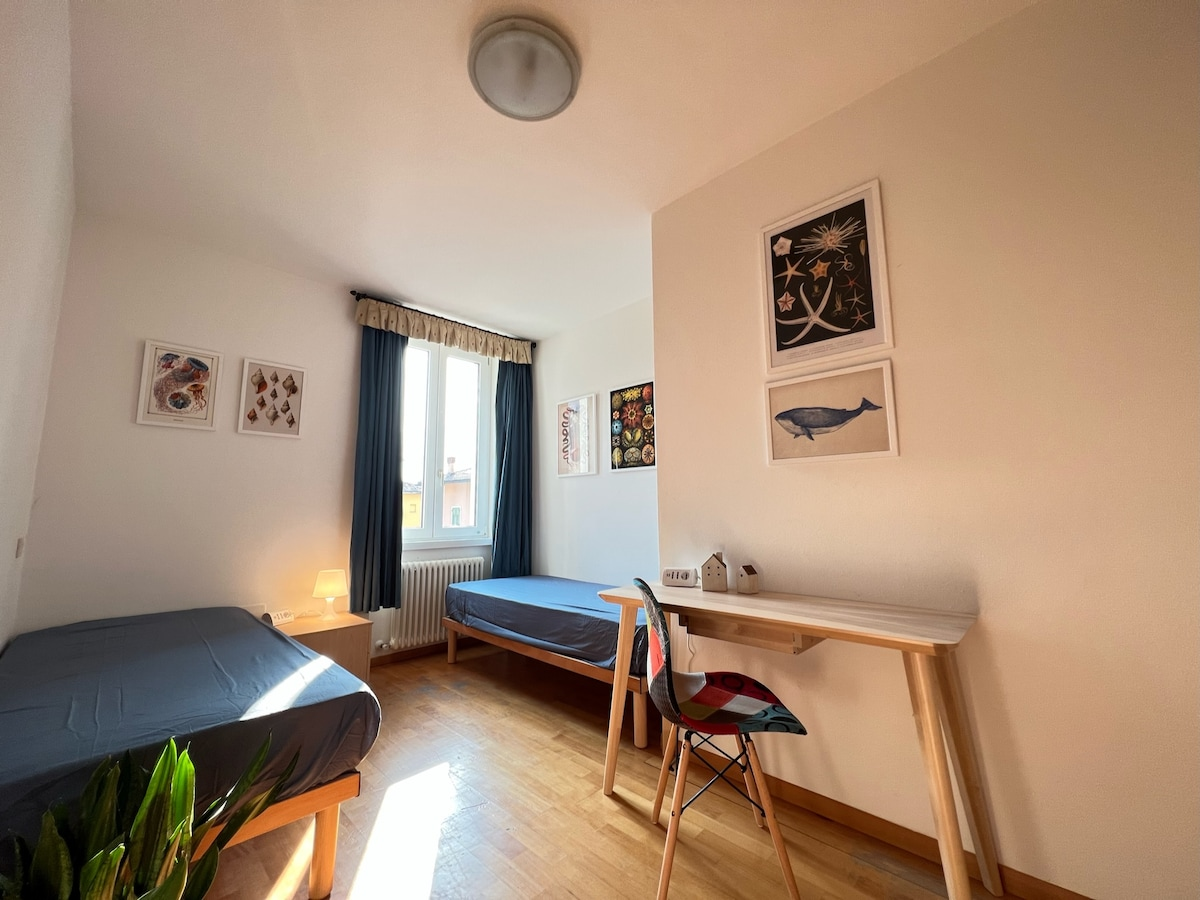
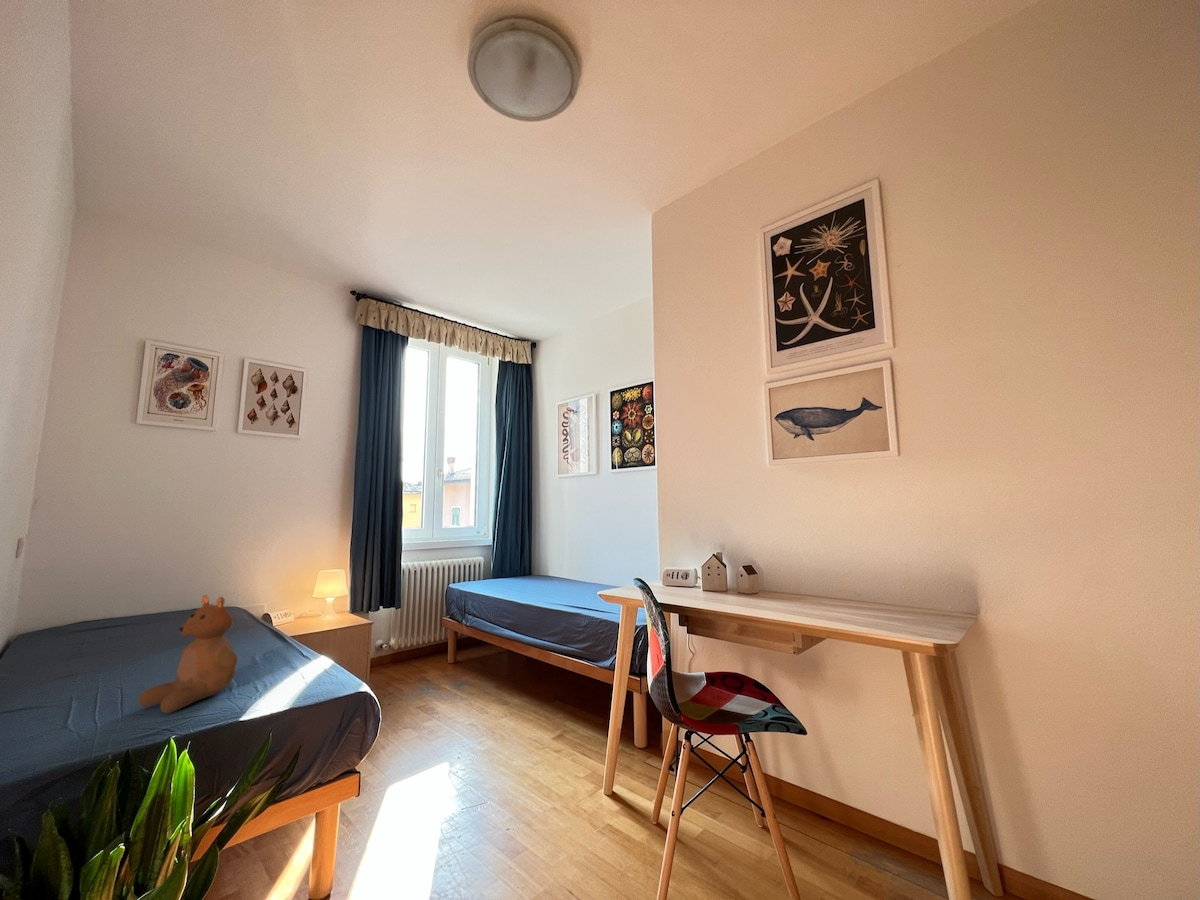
+ teddy bear (193, 648)
